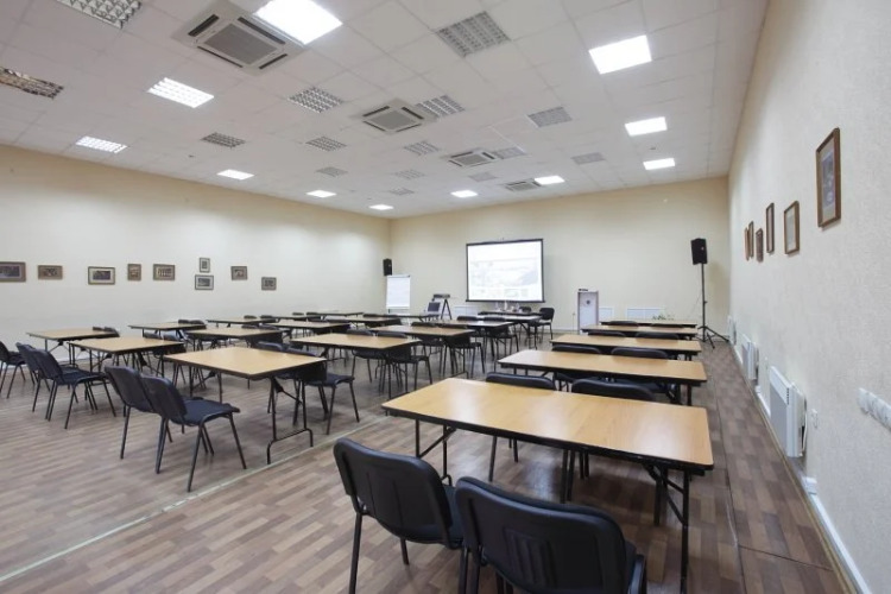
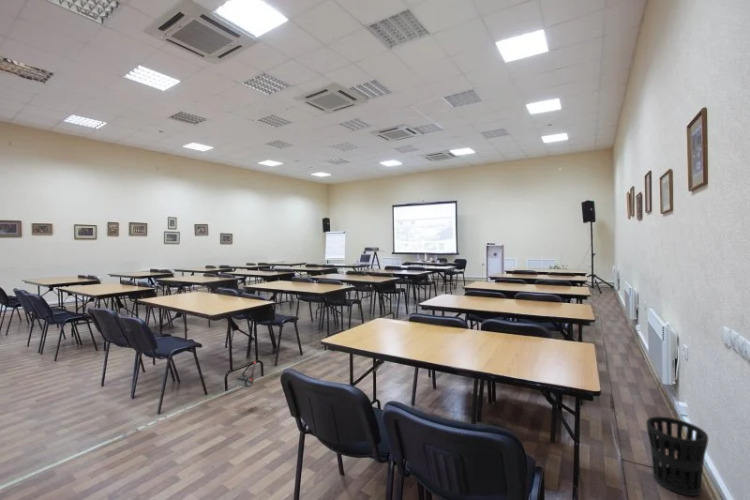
+ wastebasket (677, 455)
+ bag (247, 384)
